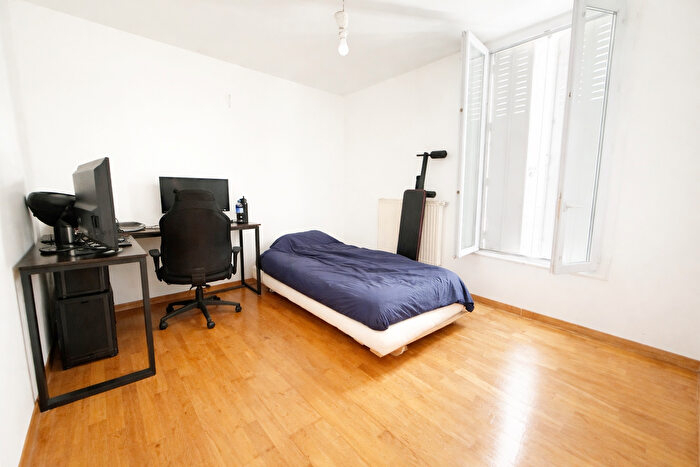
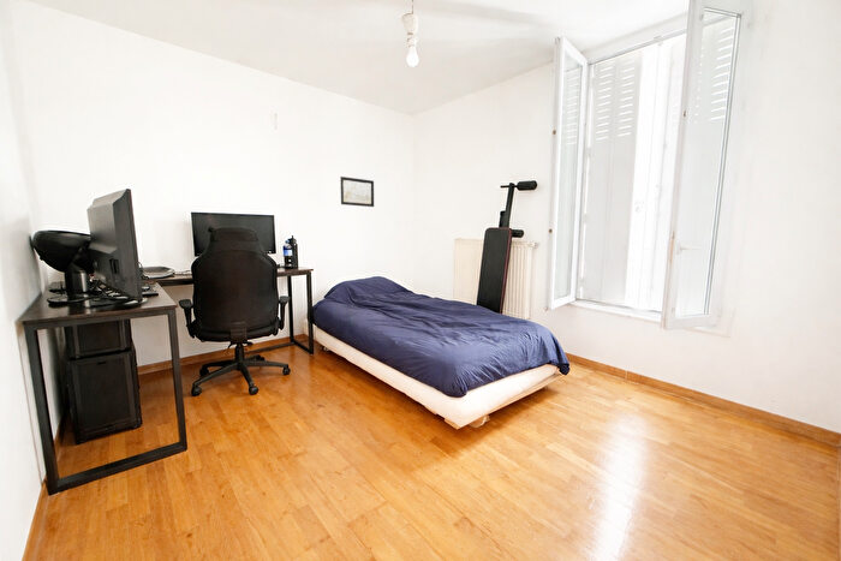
+ wall art (357, 192)
